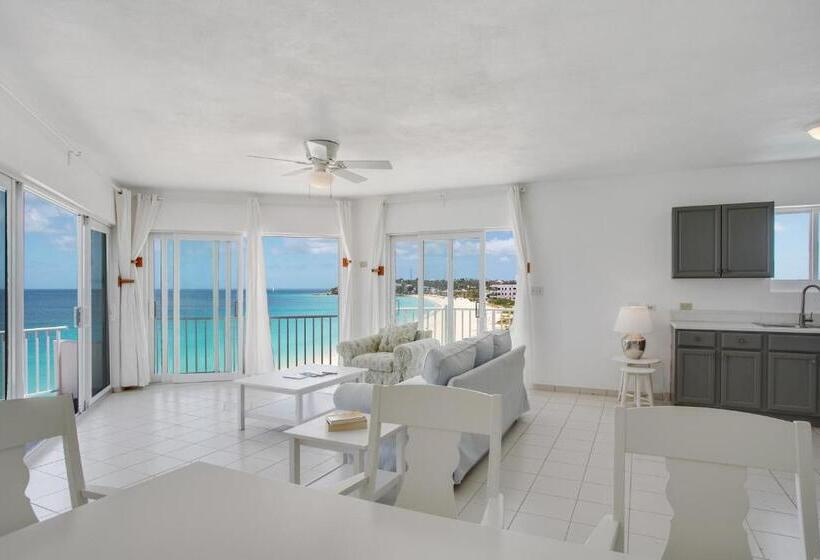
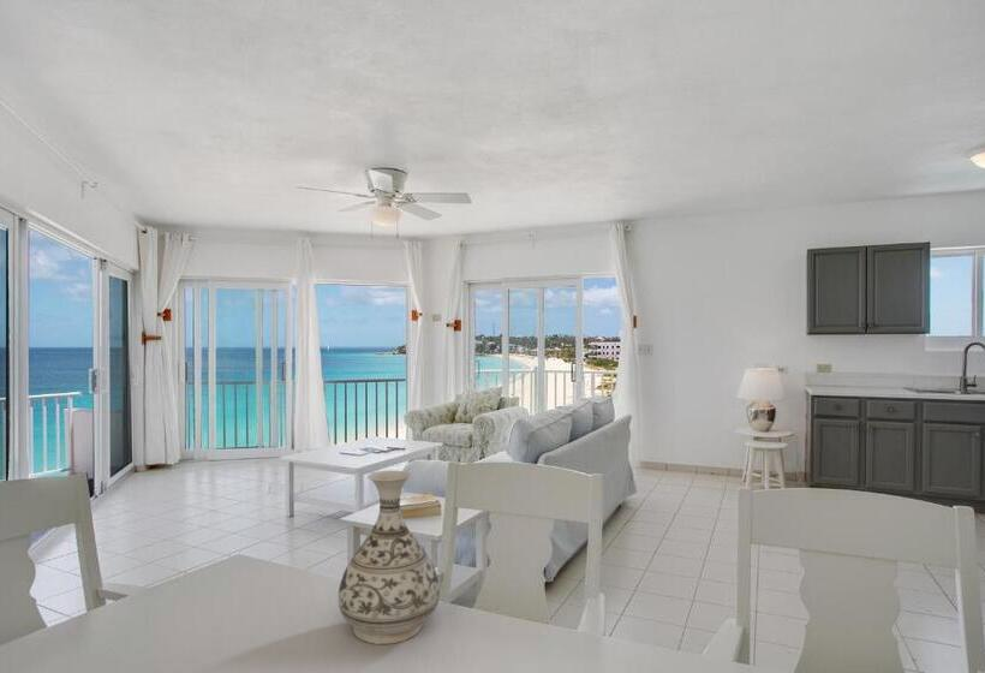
+ vase (389, 549)
